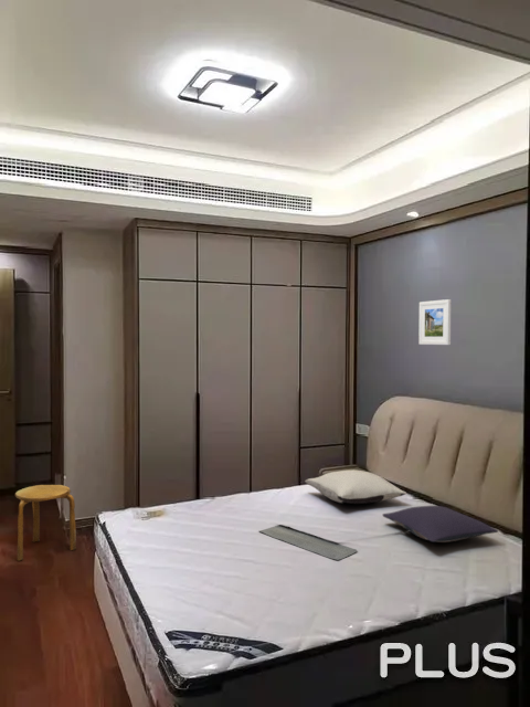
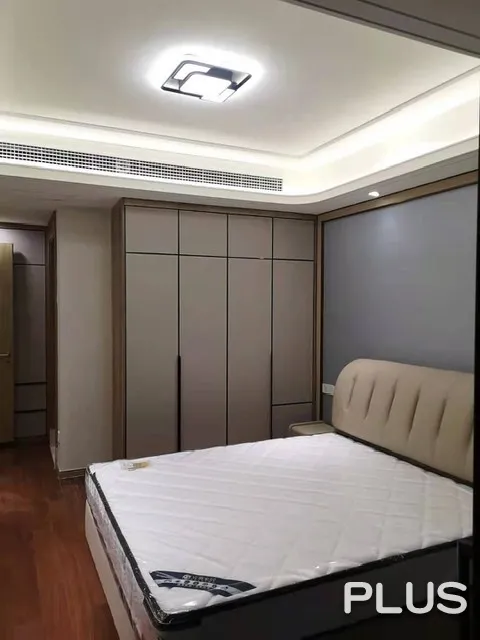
- stool (39, 519)
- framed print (434, 323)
- bath mat (306, 540)
- pillow (437, 523)
- pillow (353, 486)
